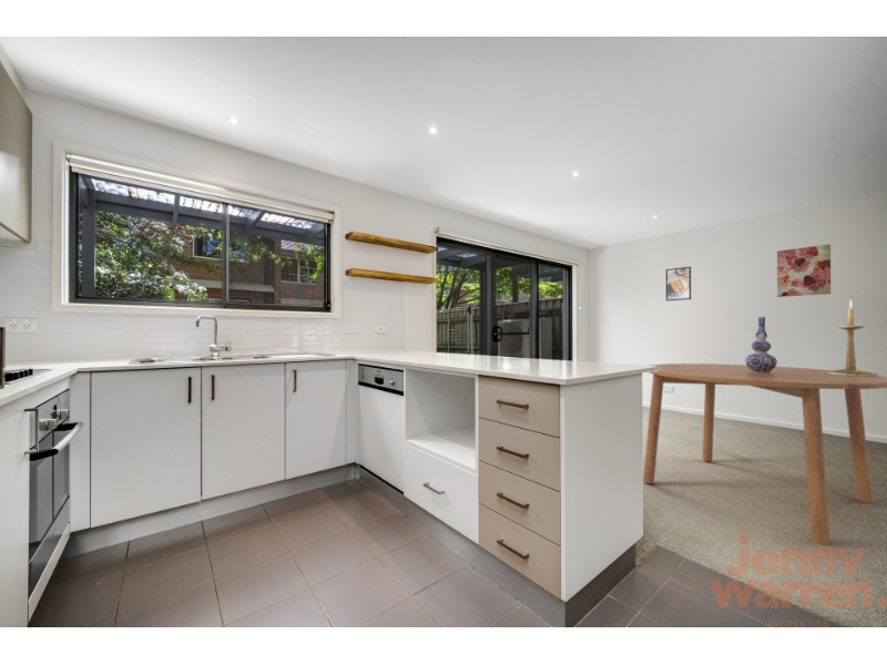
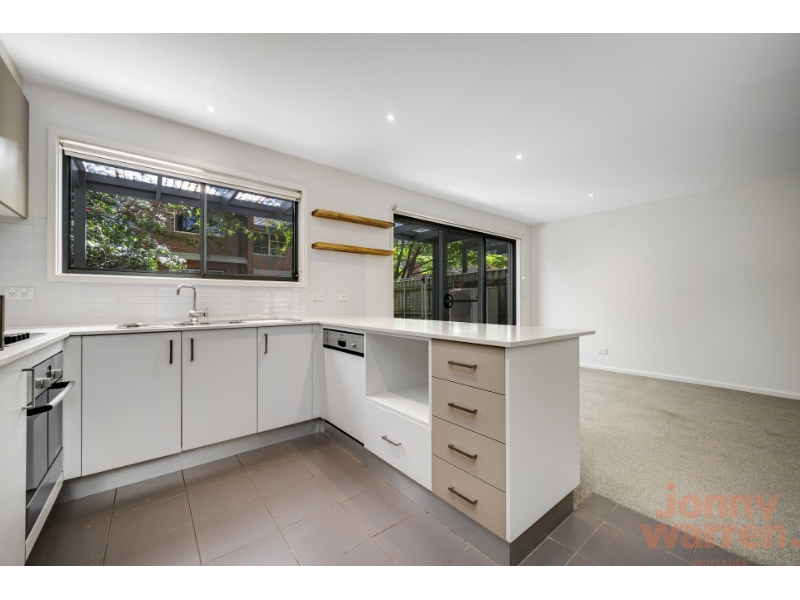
- candlestick (849, 336)
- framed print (677, 284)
- wall art (803, 272)
- dining table (713, 430)
- vase (761, 344)
